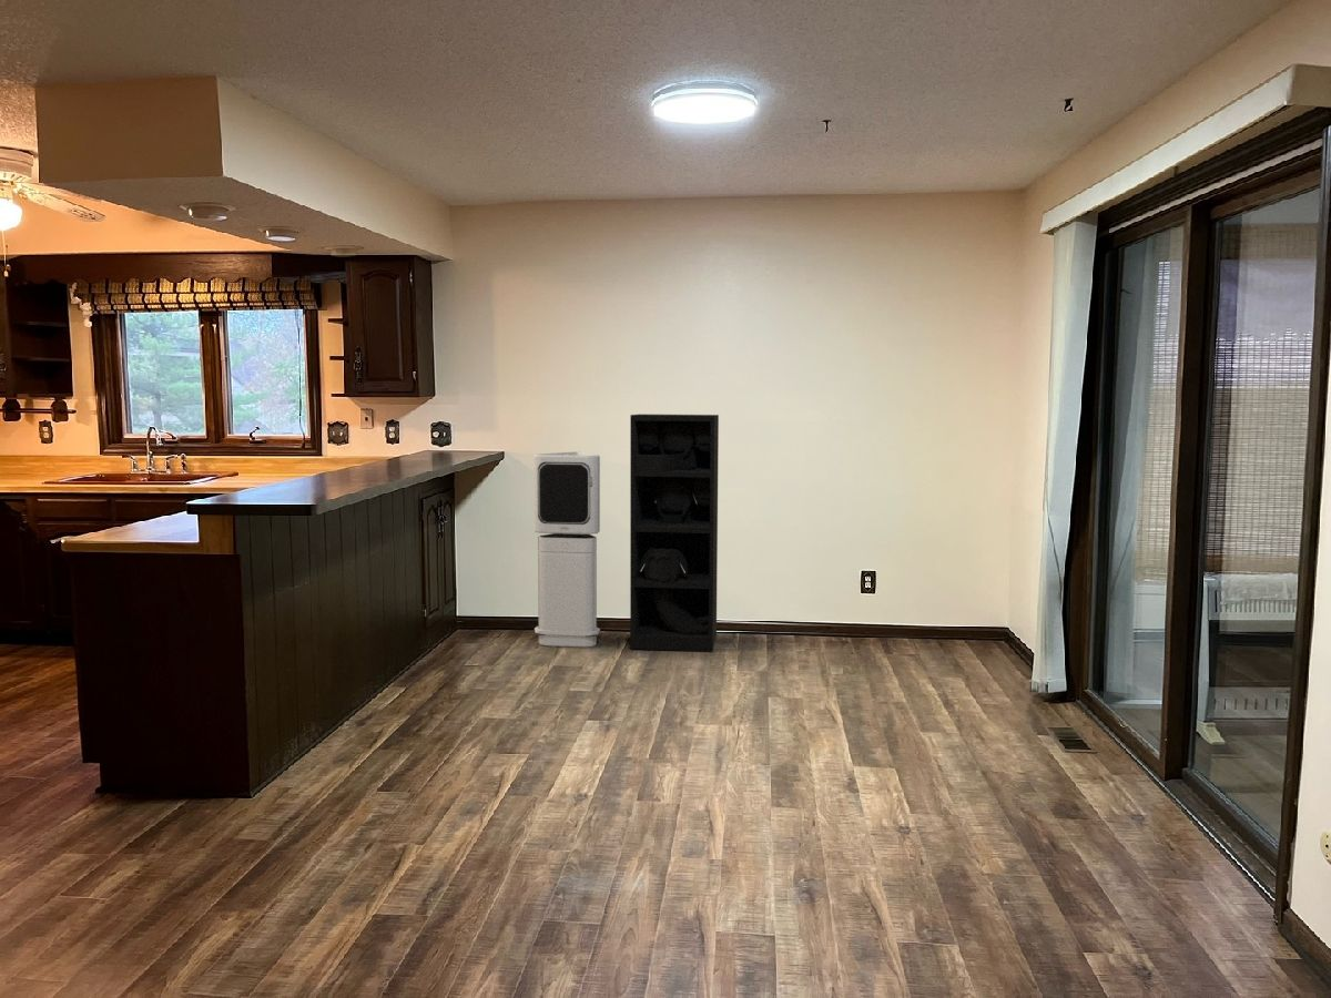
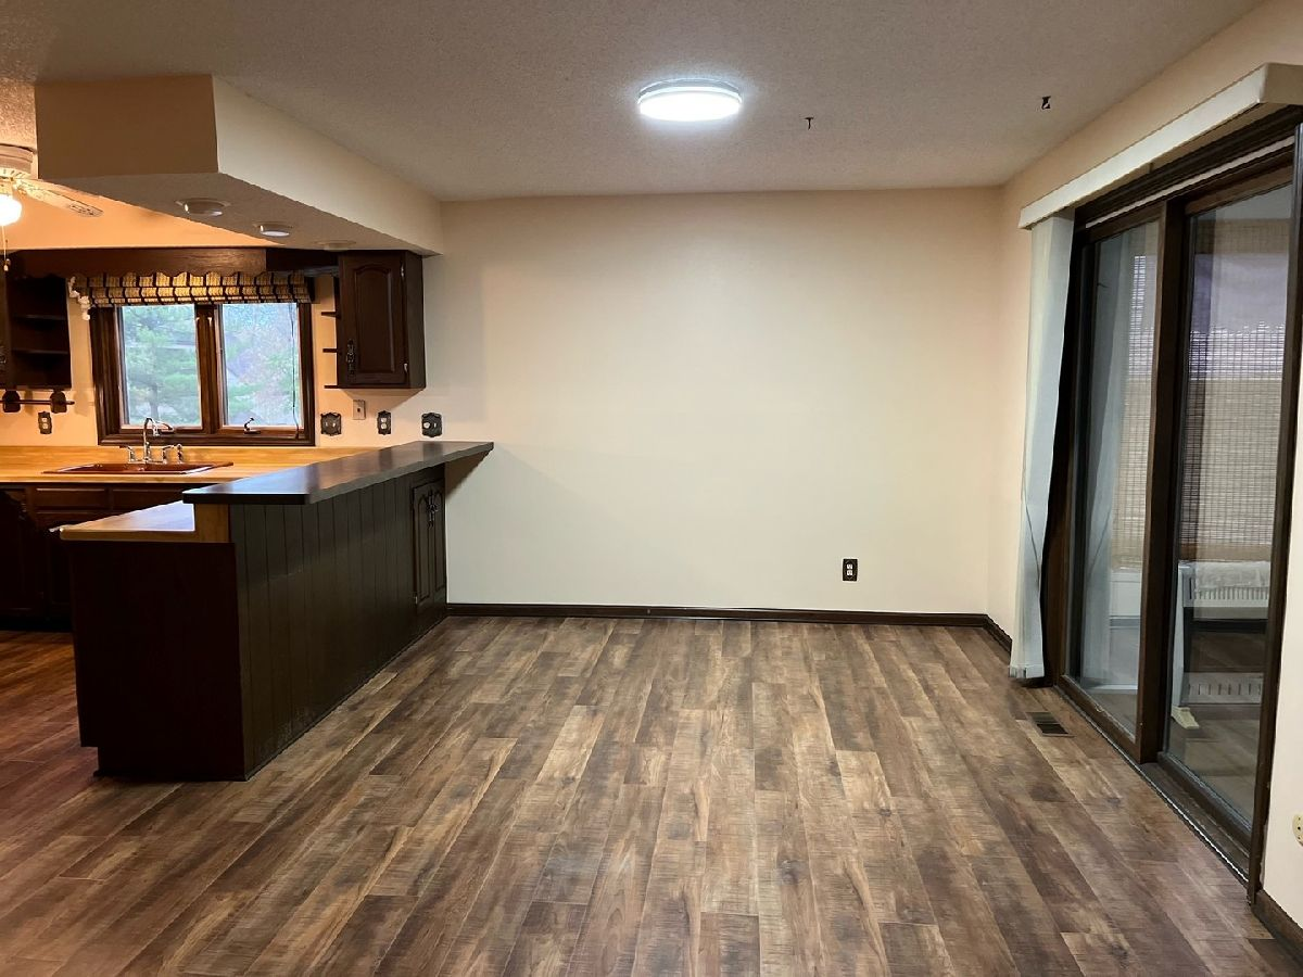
- shelving unit (674, 529)
- air purifier (571, 547)
